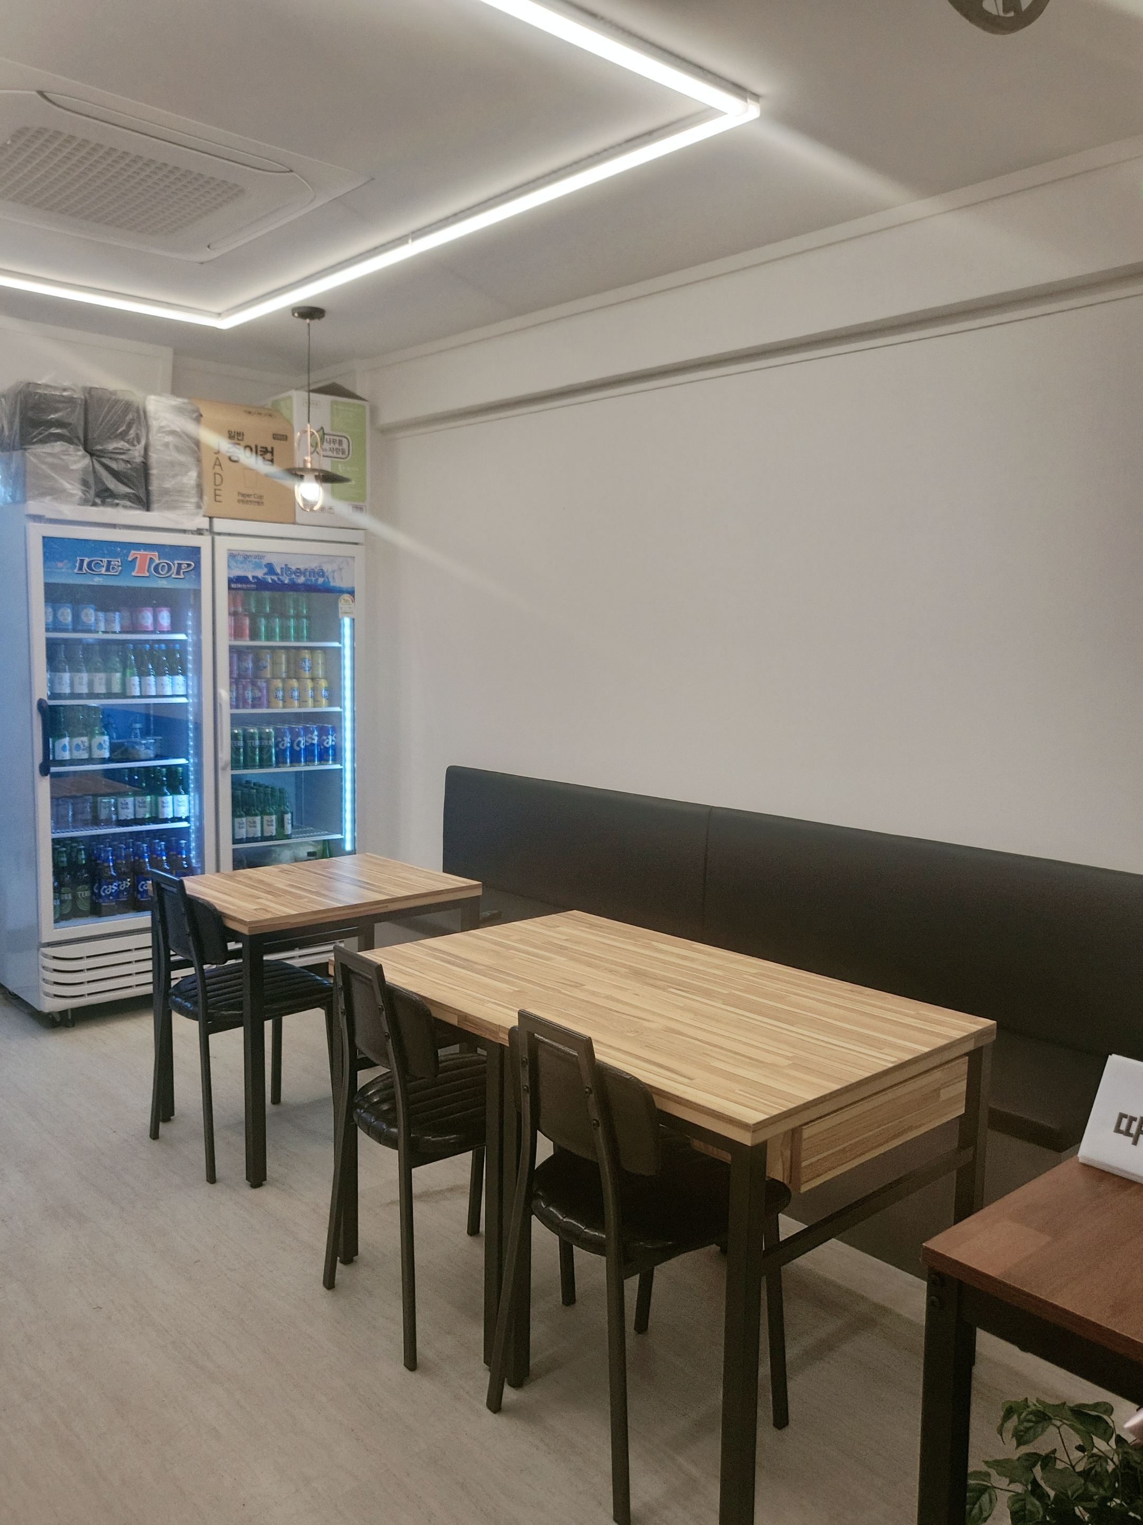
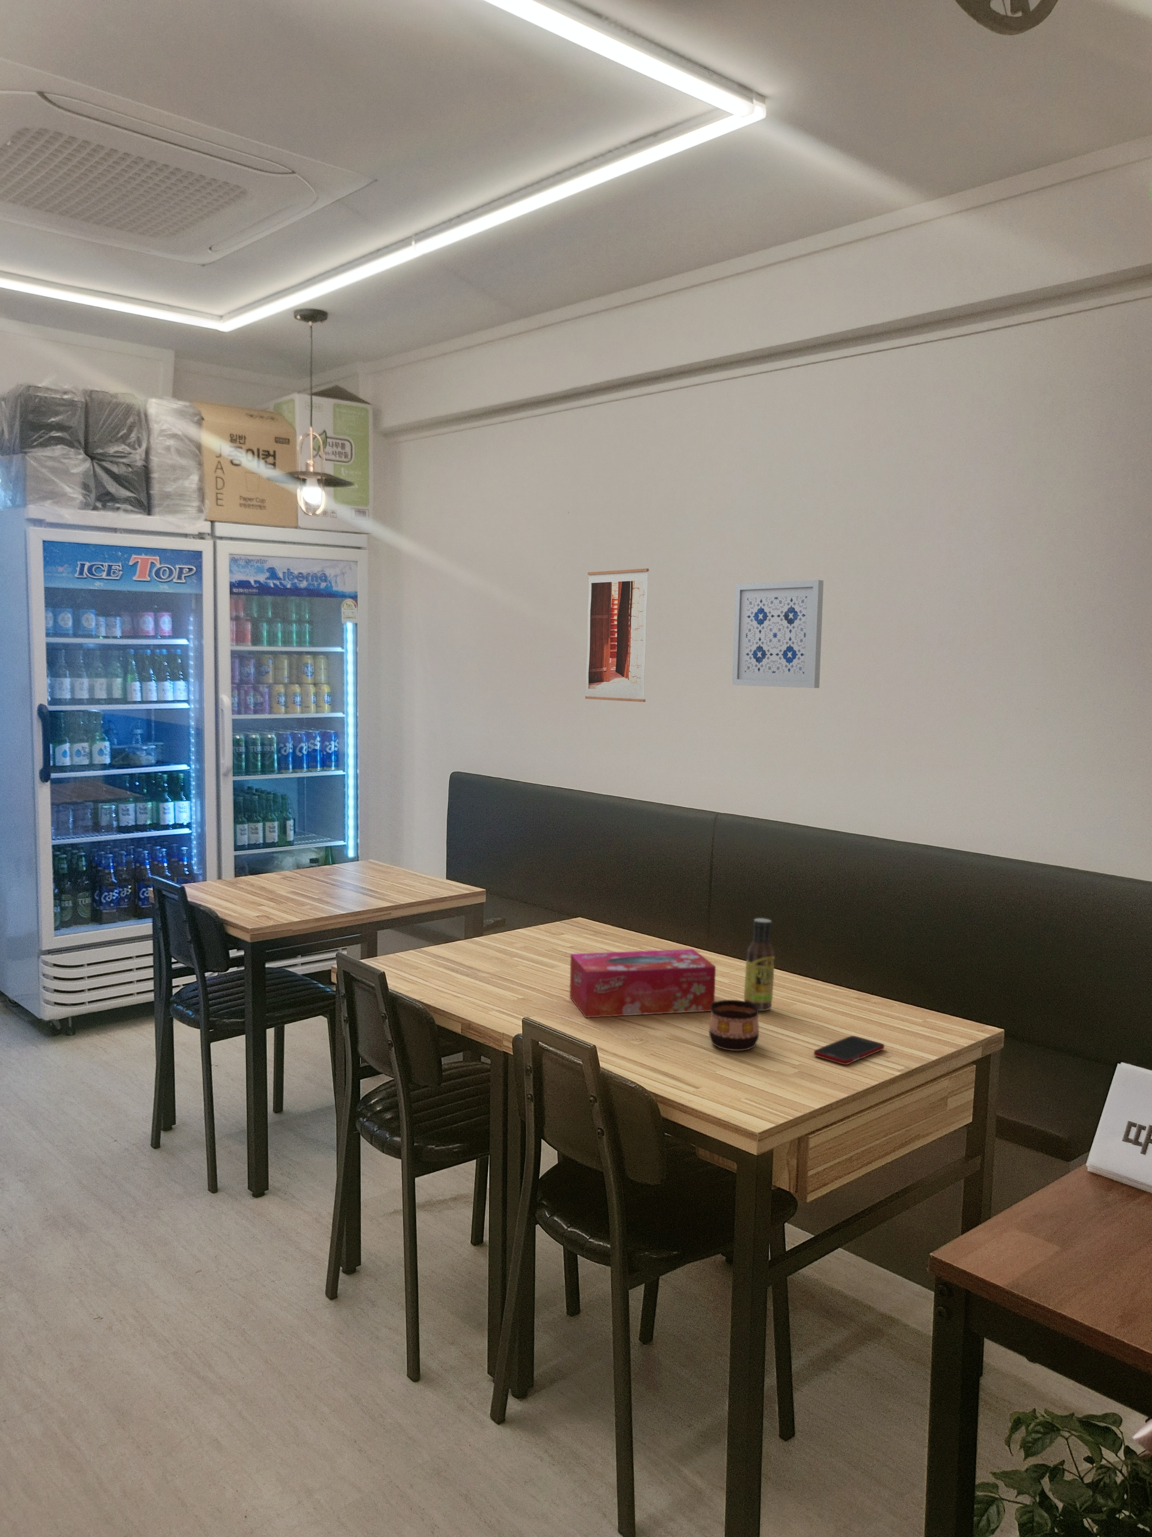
+ cup (735, 1025)
+ wall art (616, 635)
+ wall art (776, 634)
+ cell phone (849, 1049)
+ sauce bottle (760, 963)
+ tissue box (641, 982)
